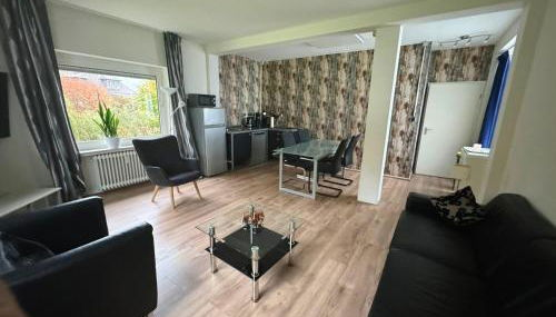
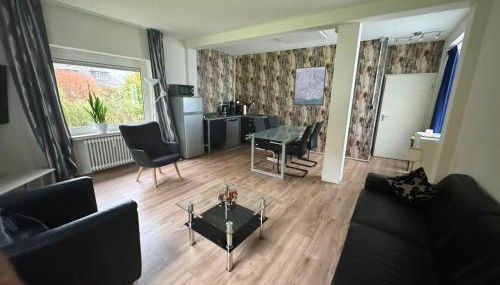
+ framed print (309, 86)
